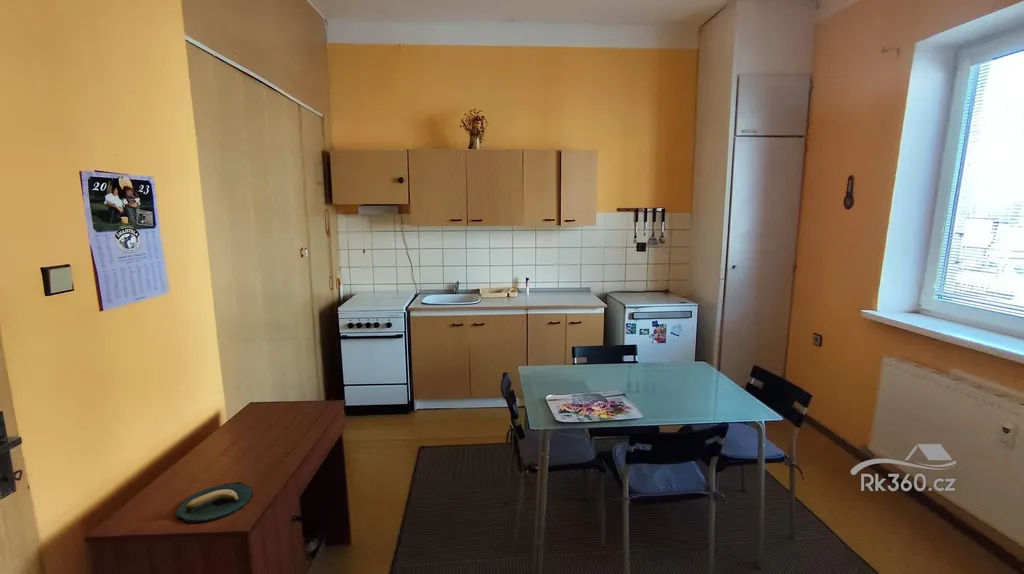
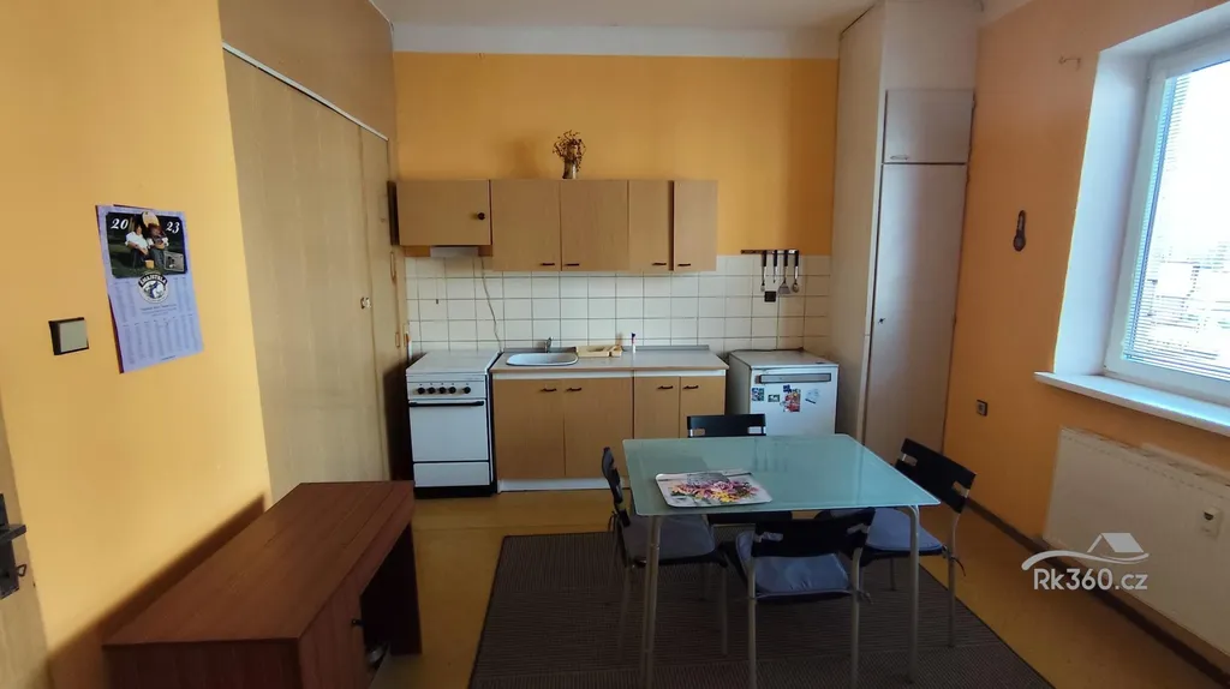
- banana (215, 497)
